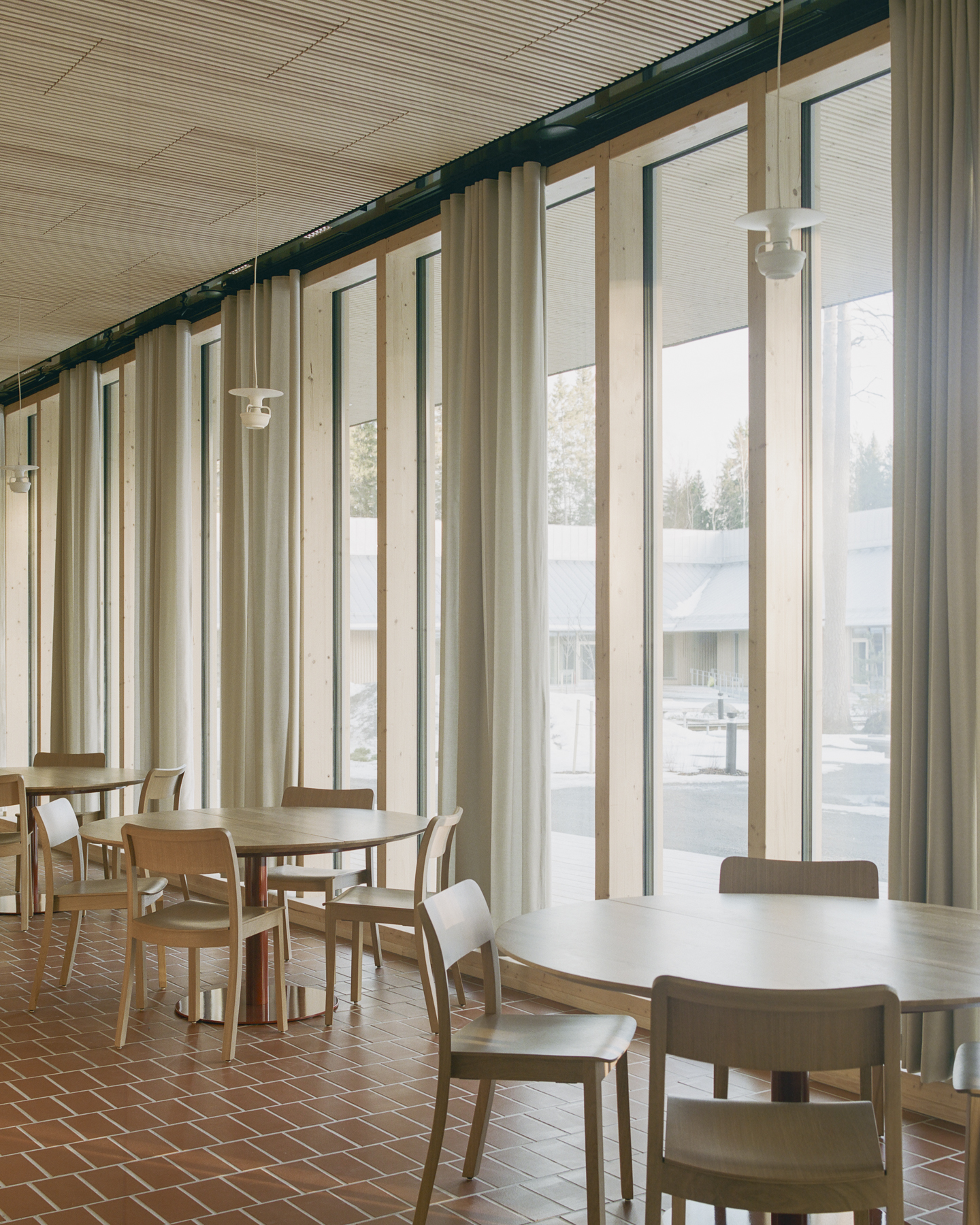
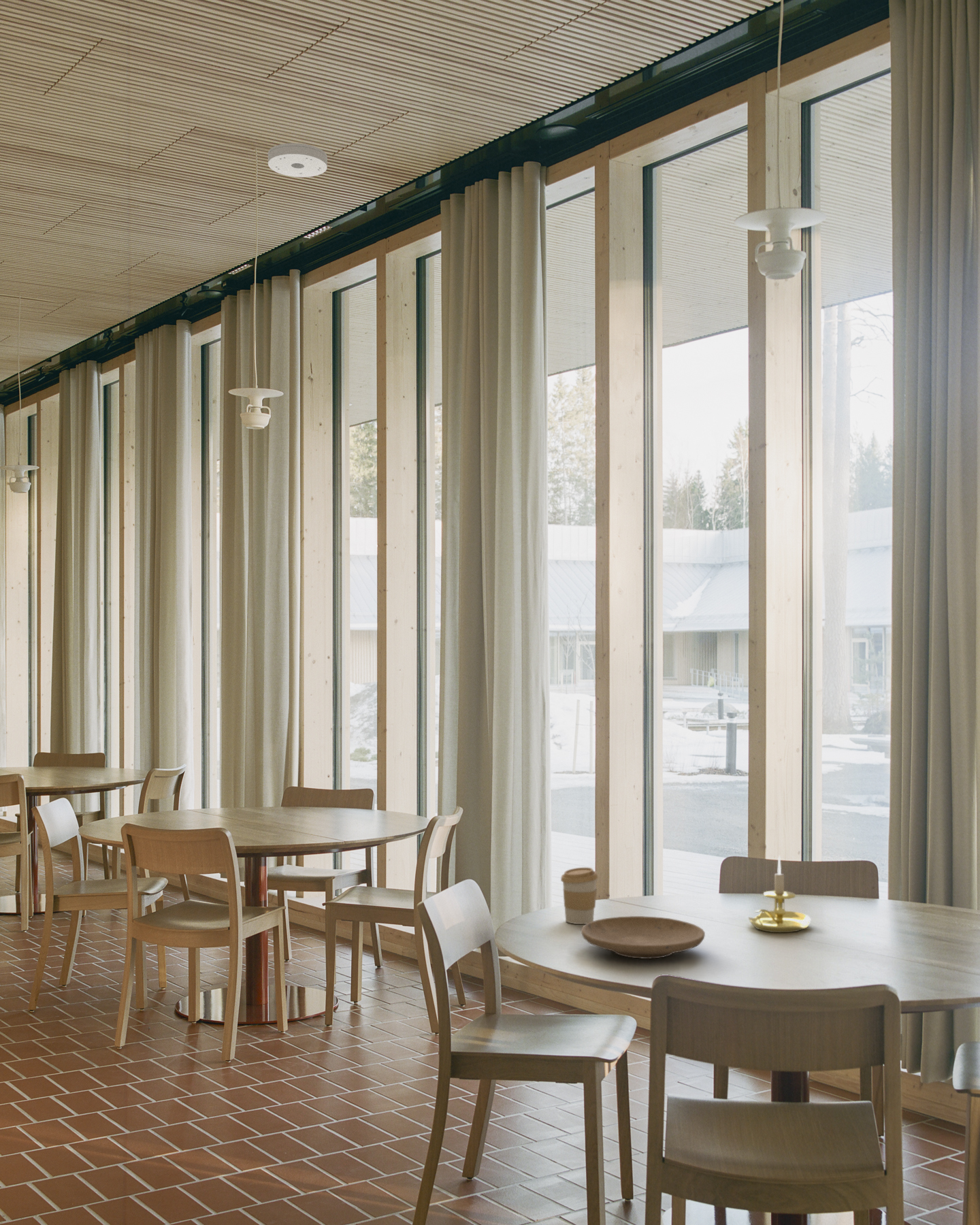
+ smoke detector (297, 160)
+ coffee cup (579, 895)
+ candle holder (777, 892)
+ plate (642, 940)
